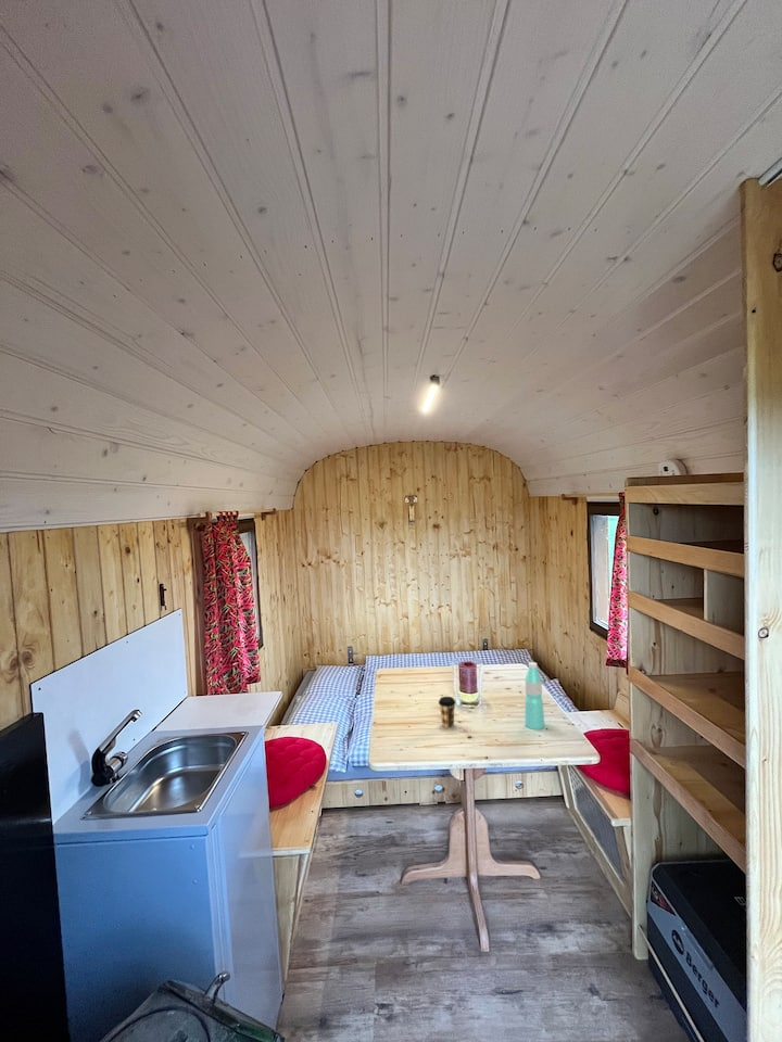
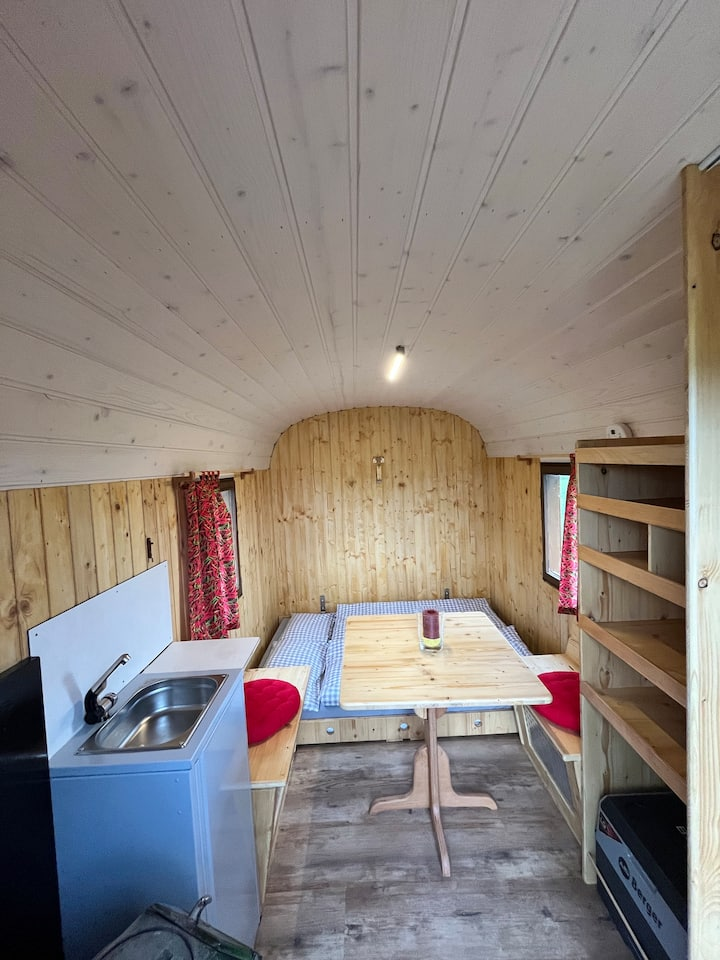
- coffee cup (447, 712)
- water bottle (533, 694)
